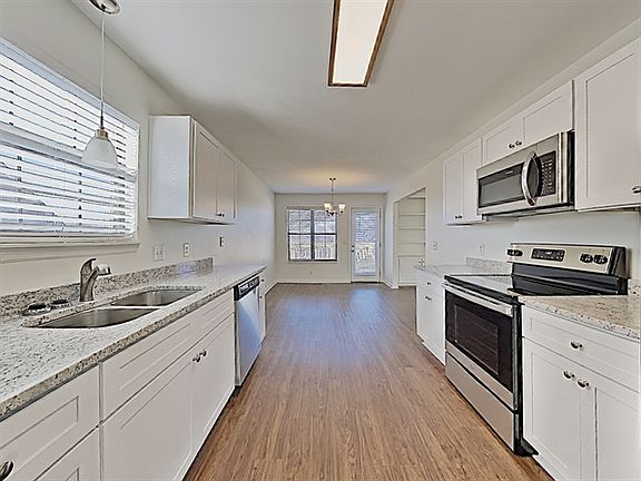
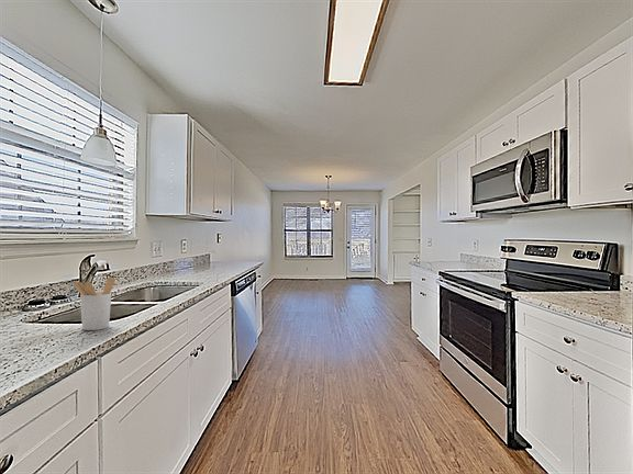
+ utensil holder (91, 303)
